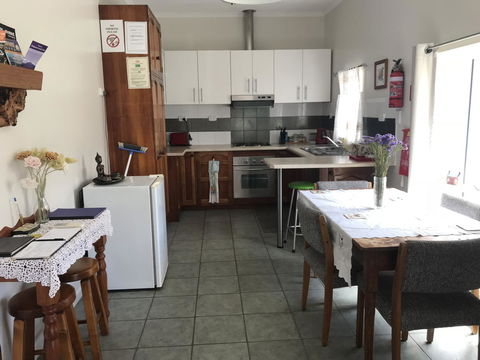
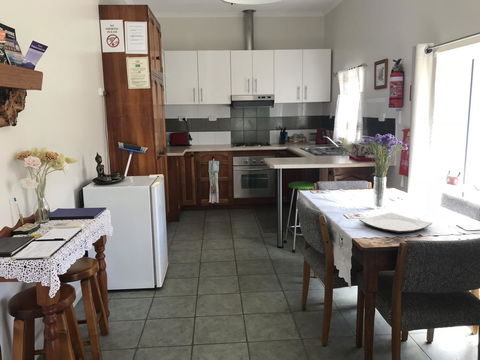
+ plate (394, 223)
